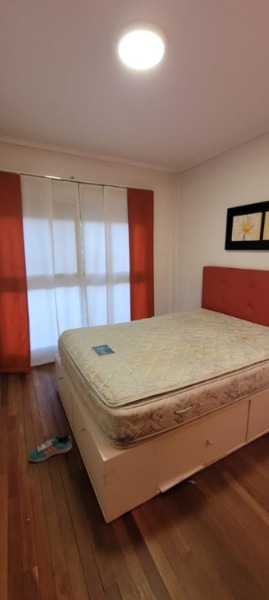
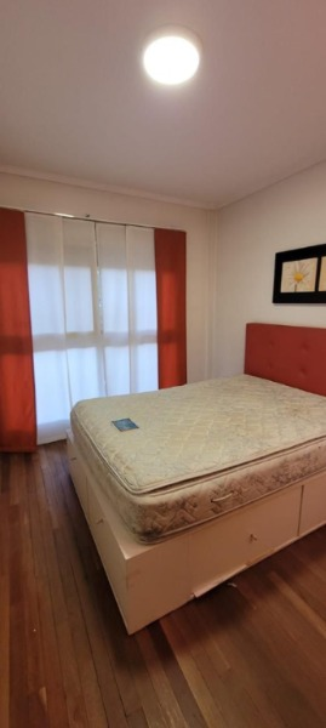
- sneaker (50, 445)
